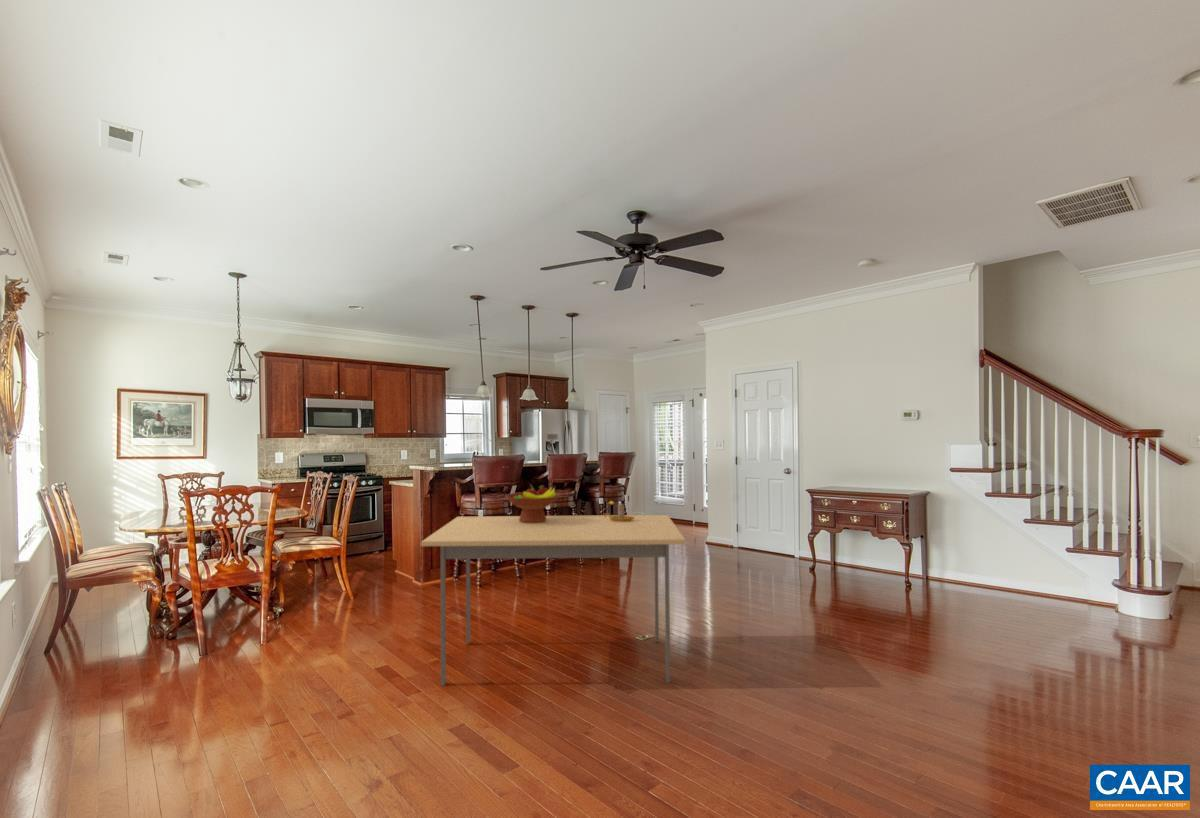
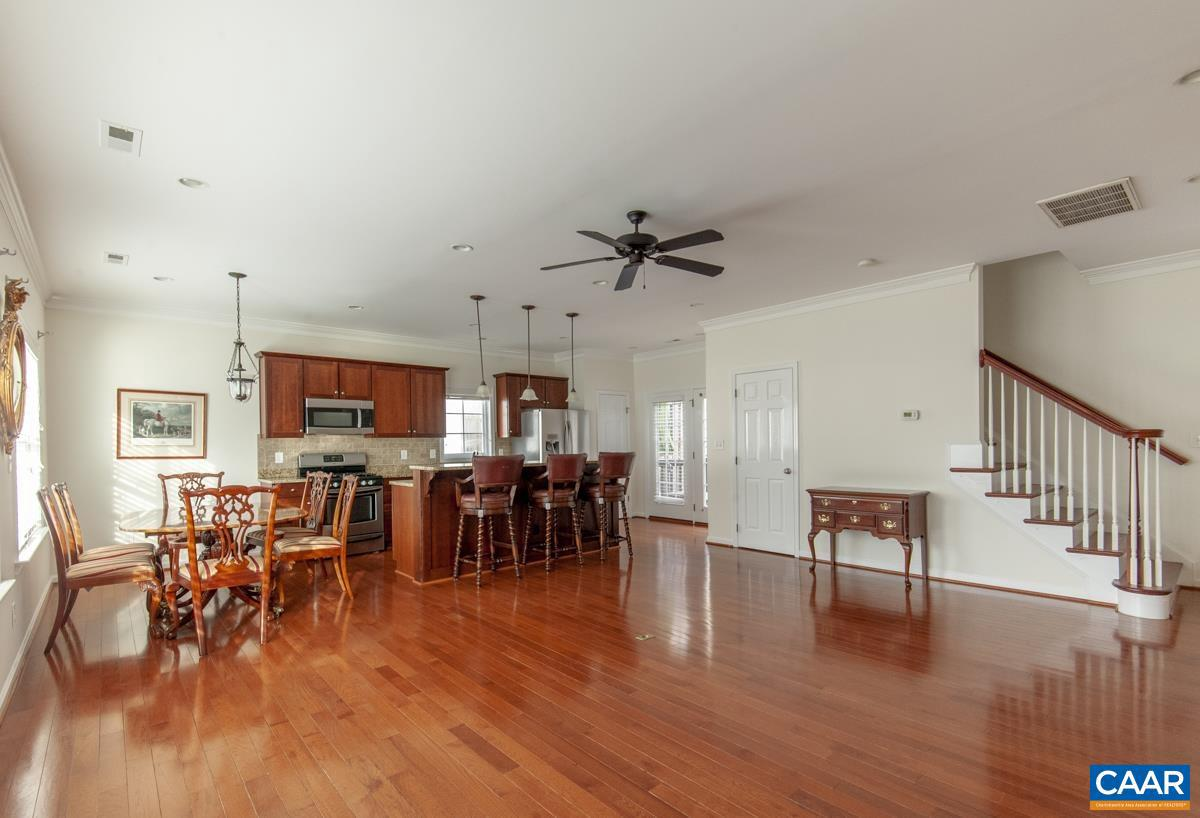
- candle holder (619, 510)
- dining table (559, 557)
- fruit bowl (532, 502)
